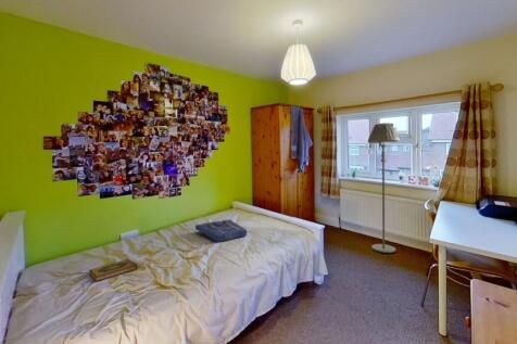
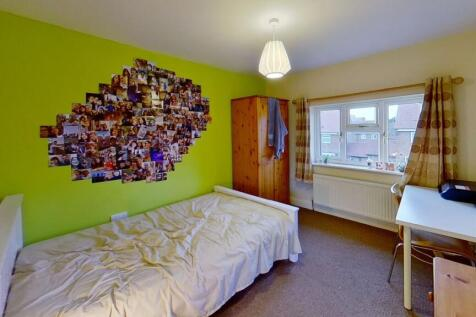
- hardback book (113, 269)
- tote bag (222, 228)
- floor lamp (382, 187)
